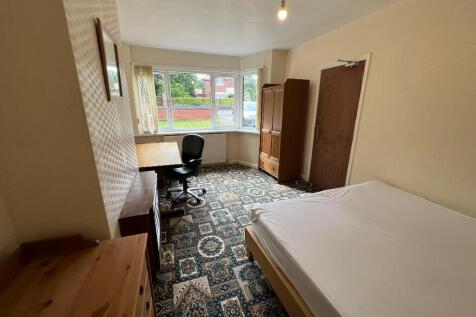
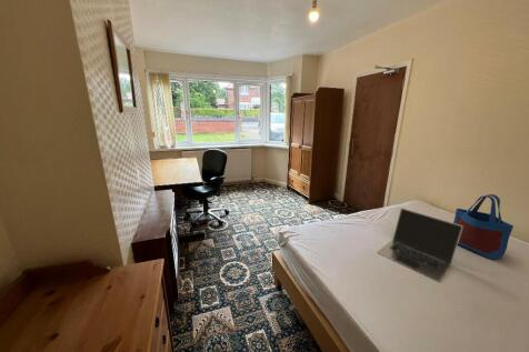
+ tote bag (480, 222)
+ laptop (417, 240)
